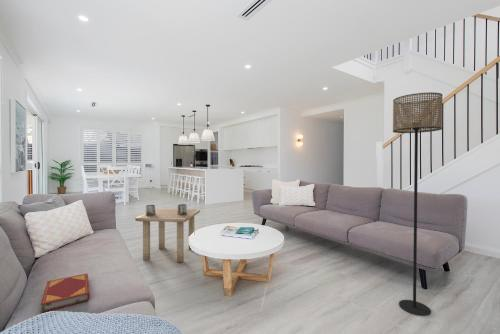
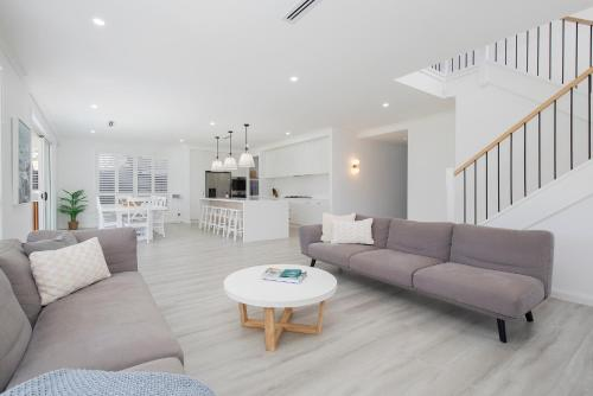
- floor lamp (415, 203)
- hardback book (67, 290)
- side table (164, 229)
